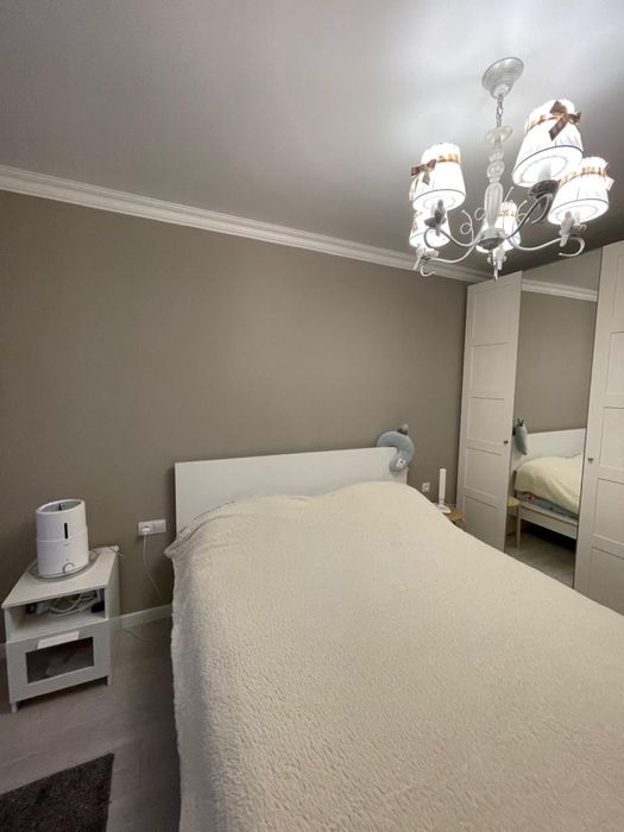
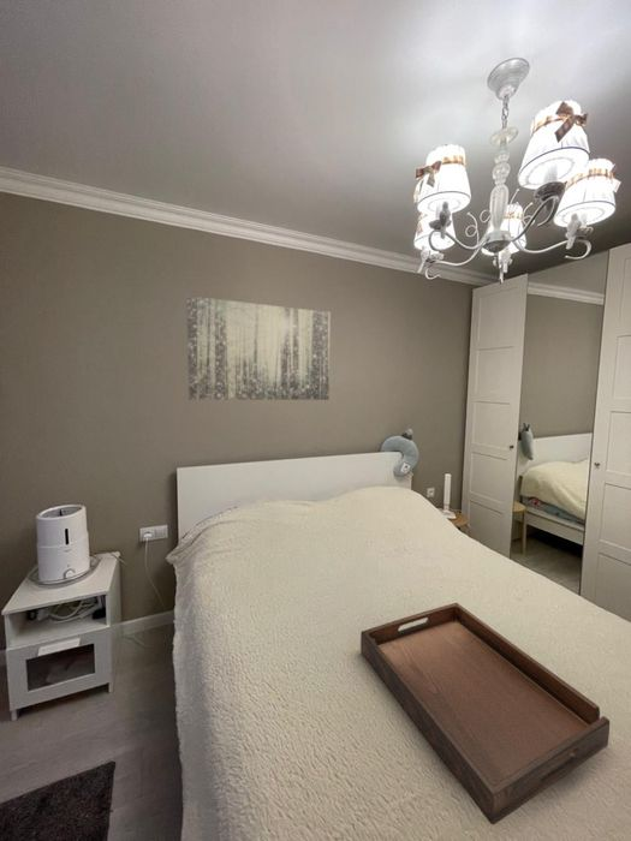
+ wall art (263, 352)
+ serving tray (468, 679)
